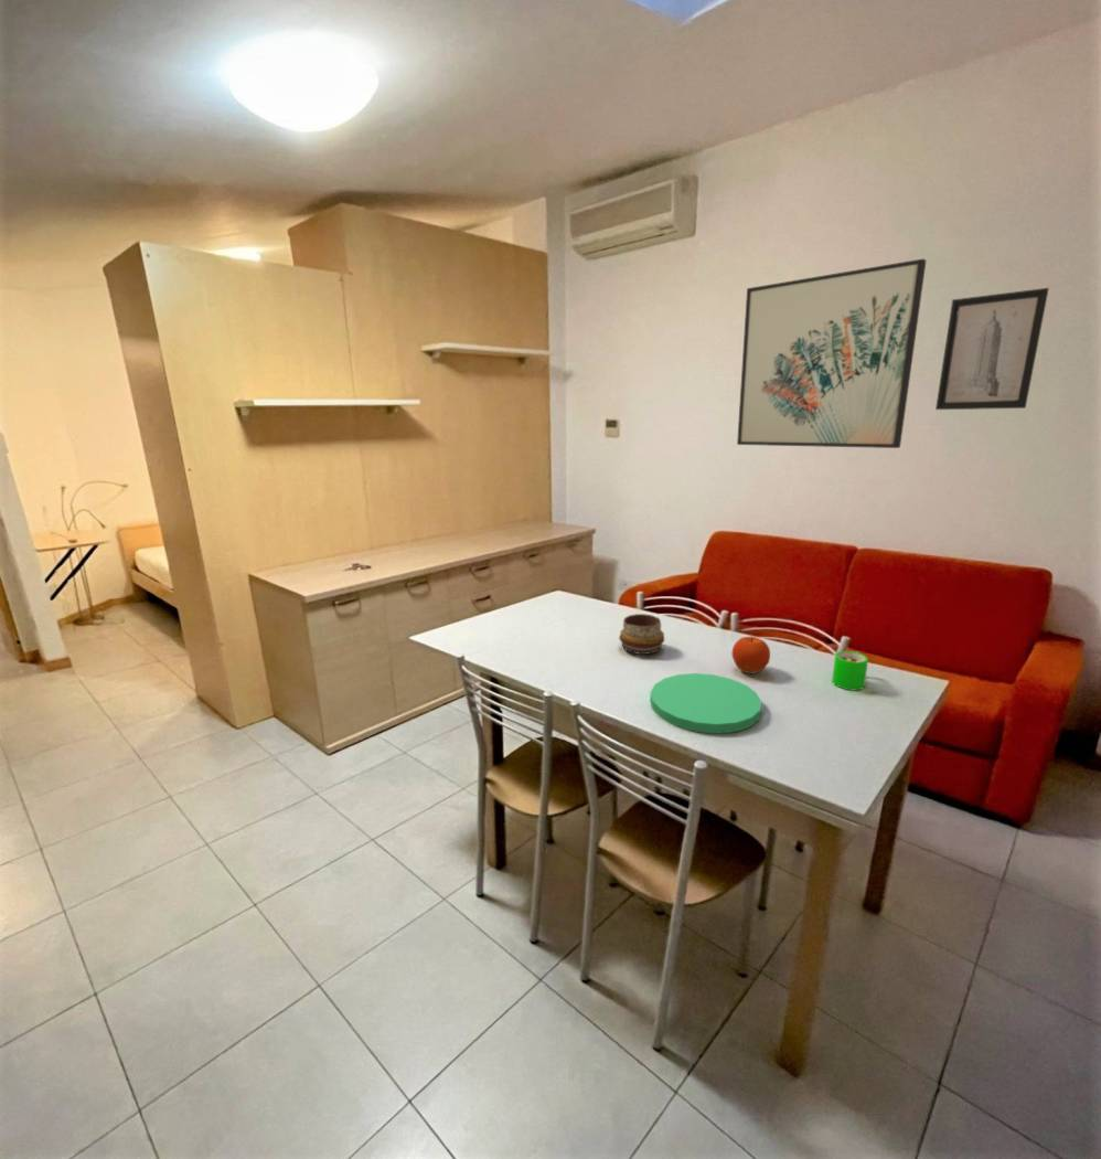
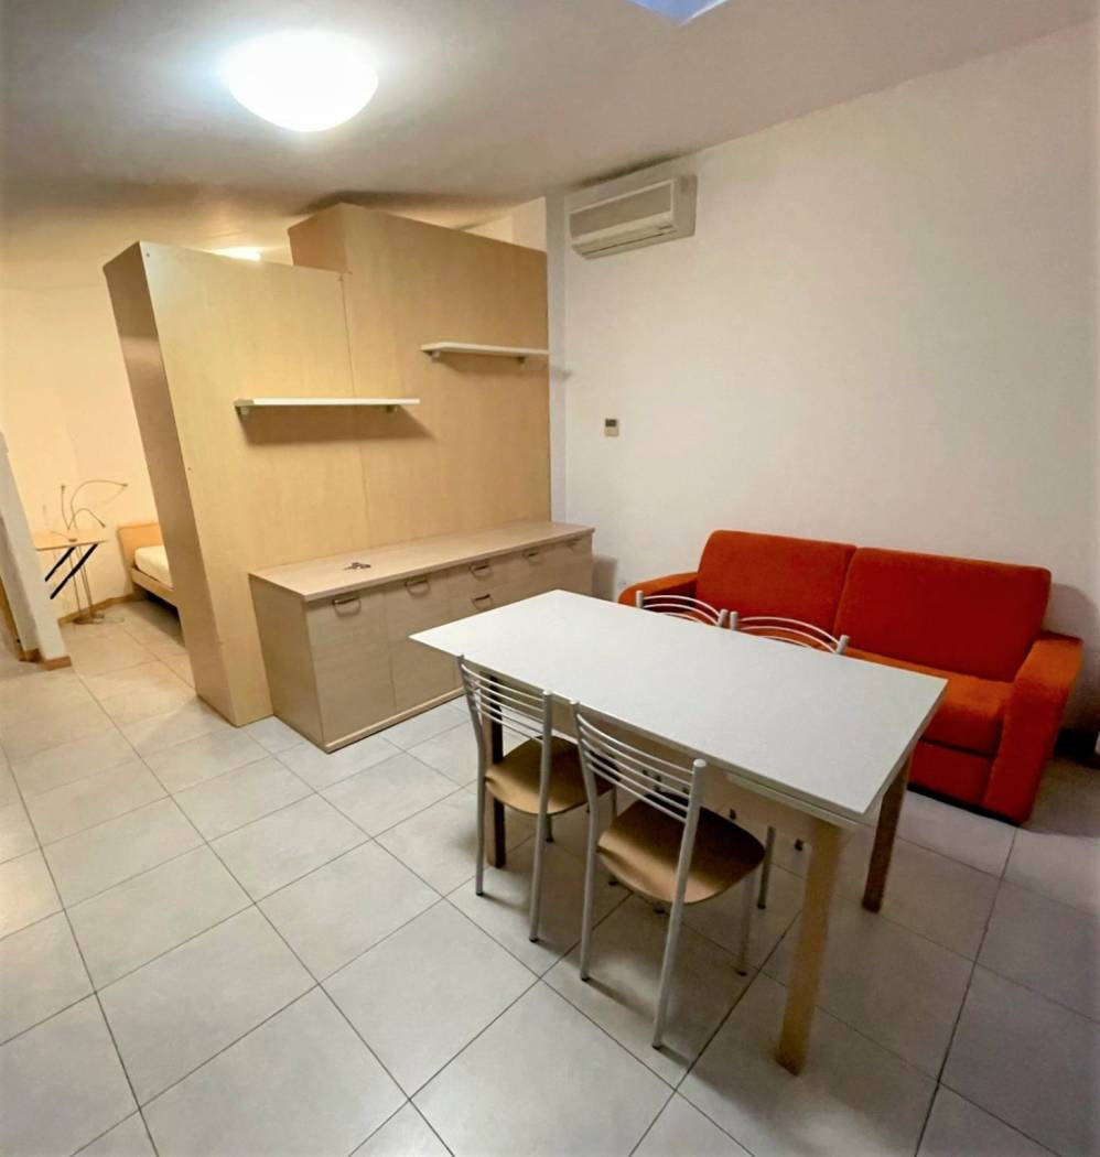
- plate (704, 700)
- wall art (987, 352)
- mug (852, 667)
- decorative bowl (641, 634)
- fruit (750, 653)
- wall art (820, 363)
